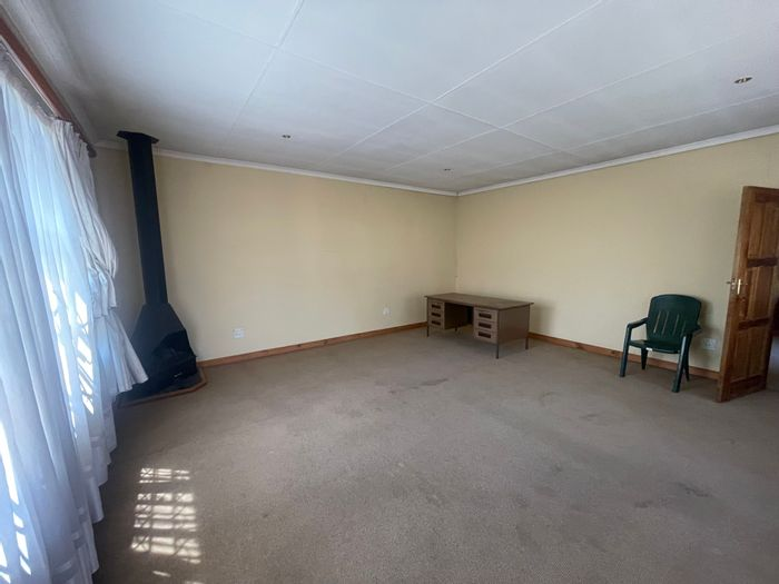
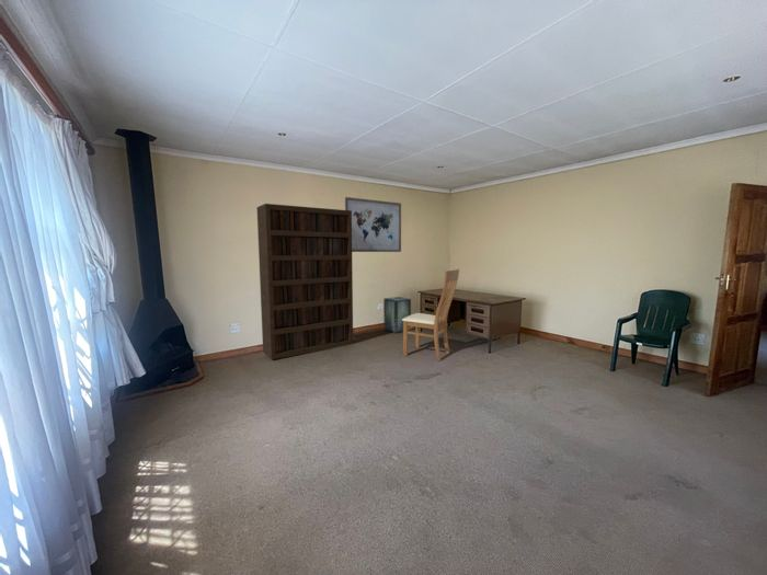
+ bookcase (308, 279)
+ wall art (375, 226)
+ storage box (397, 314)
+ chair (431, 314)
